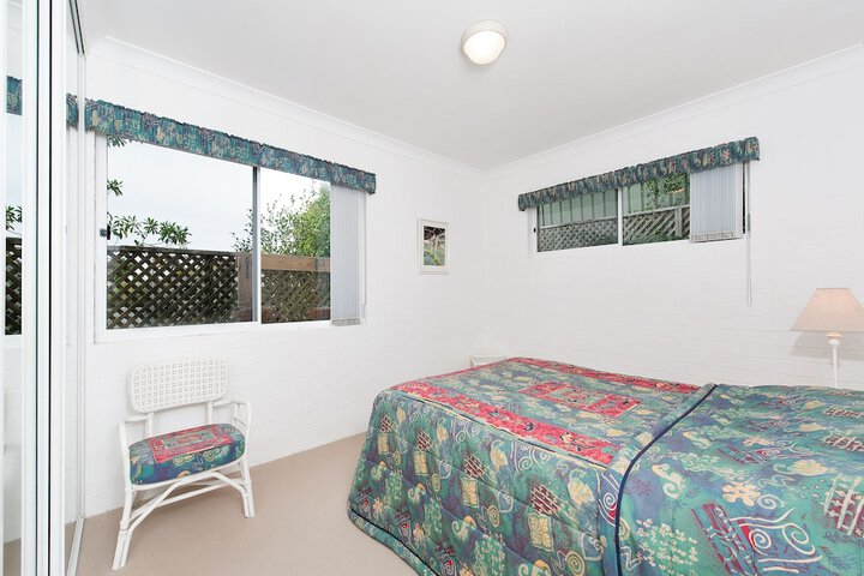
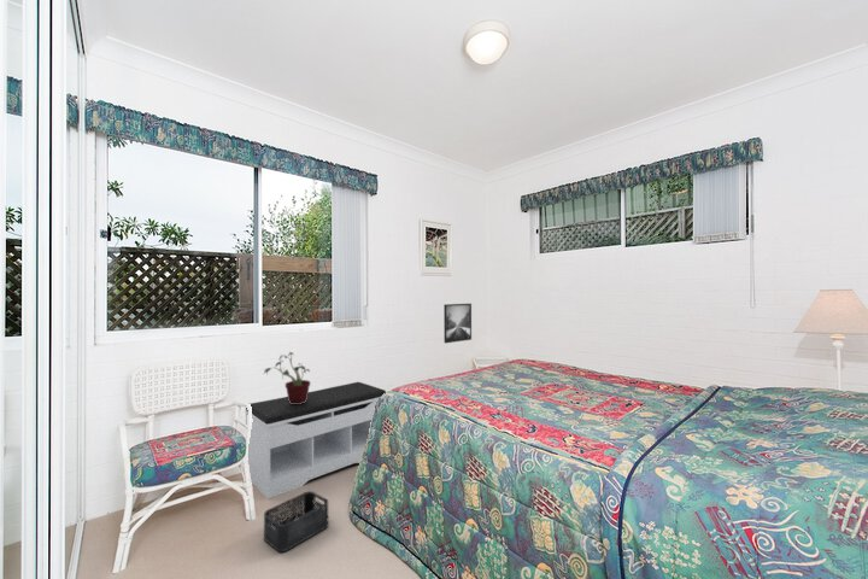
+ bench (319, 431)
+ potted plant (287, 375)
+ storage bin (297, 519)
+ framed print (458, 322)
